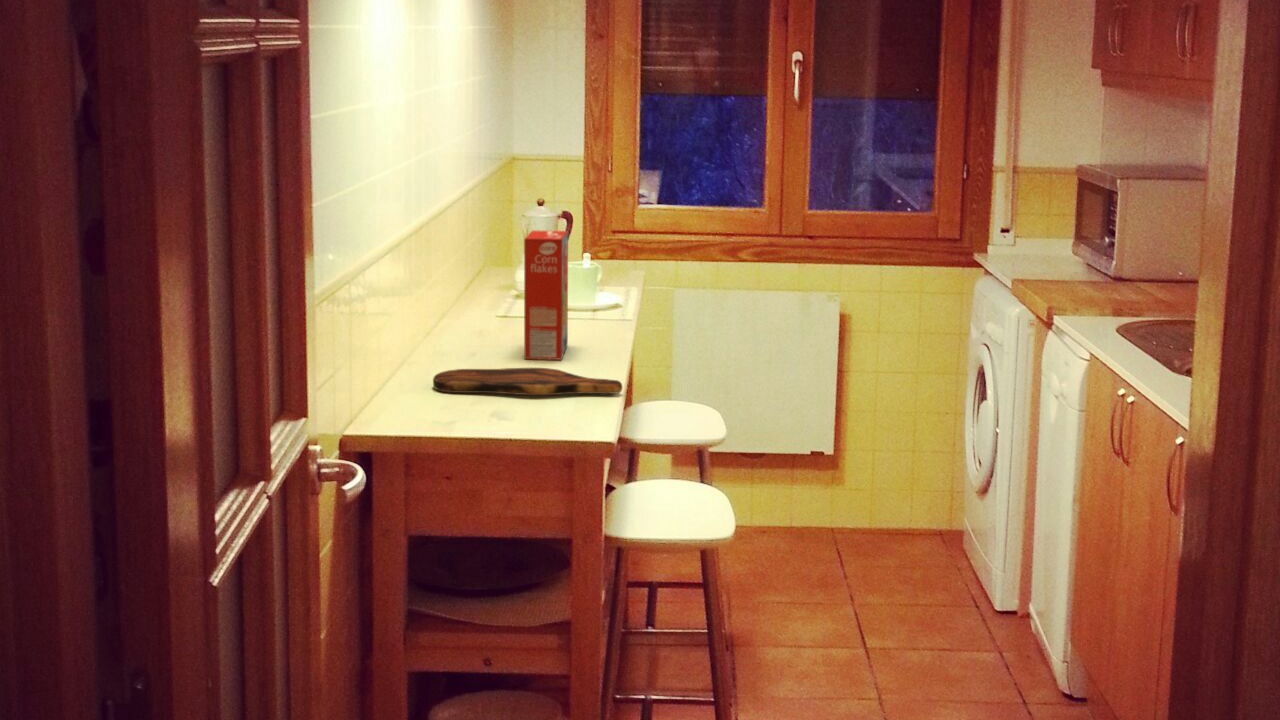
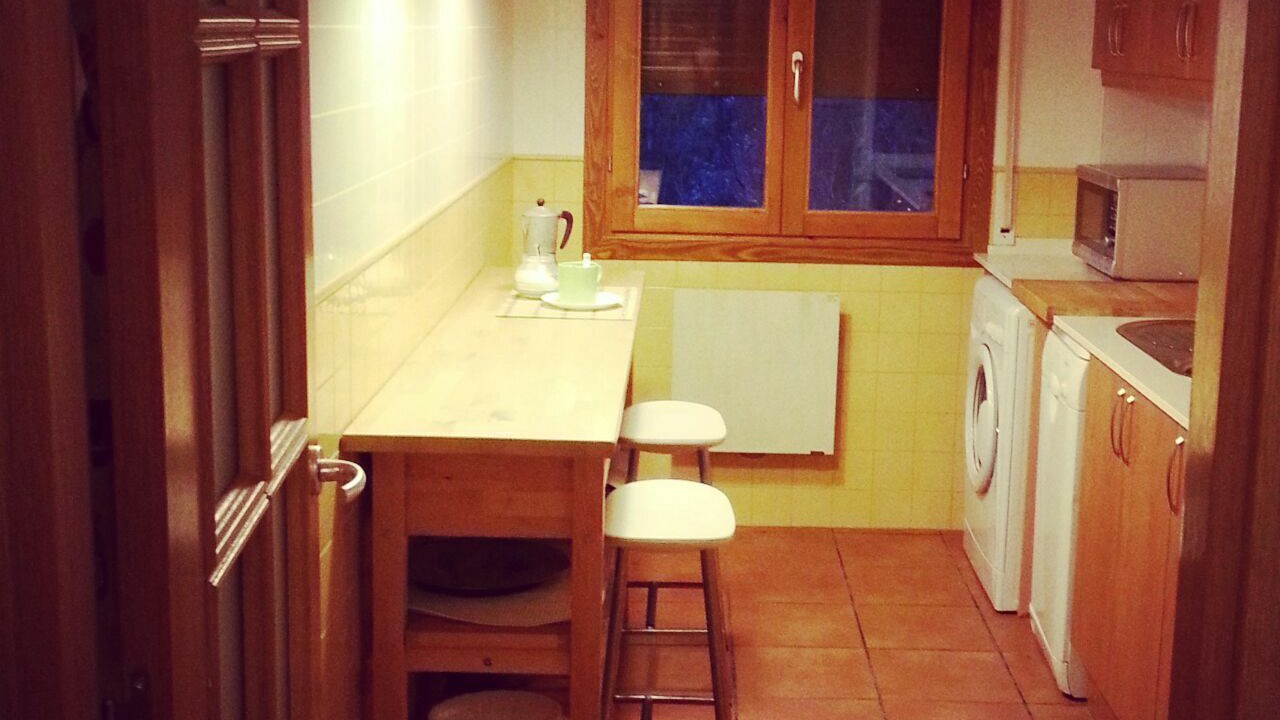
- cutting board (528, 381)
- cereal box (546, 293)
